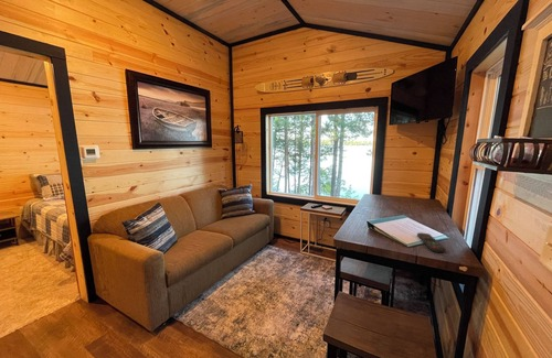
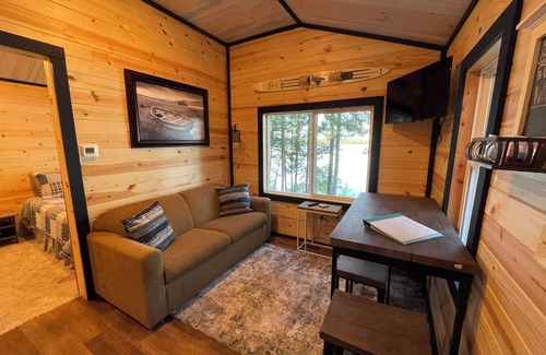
- remote control (429, 241)
